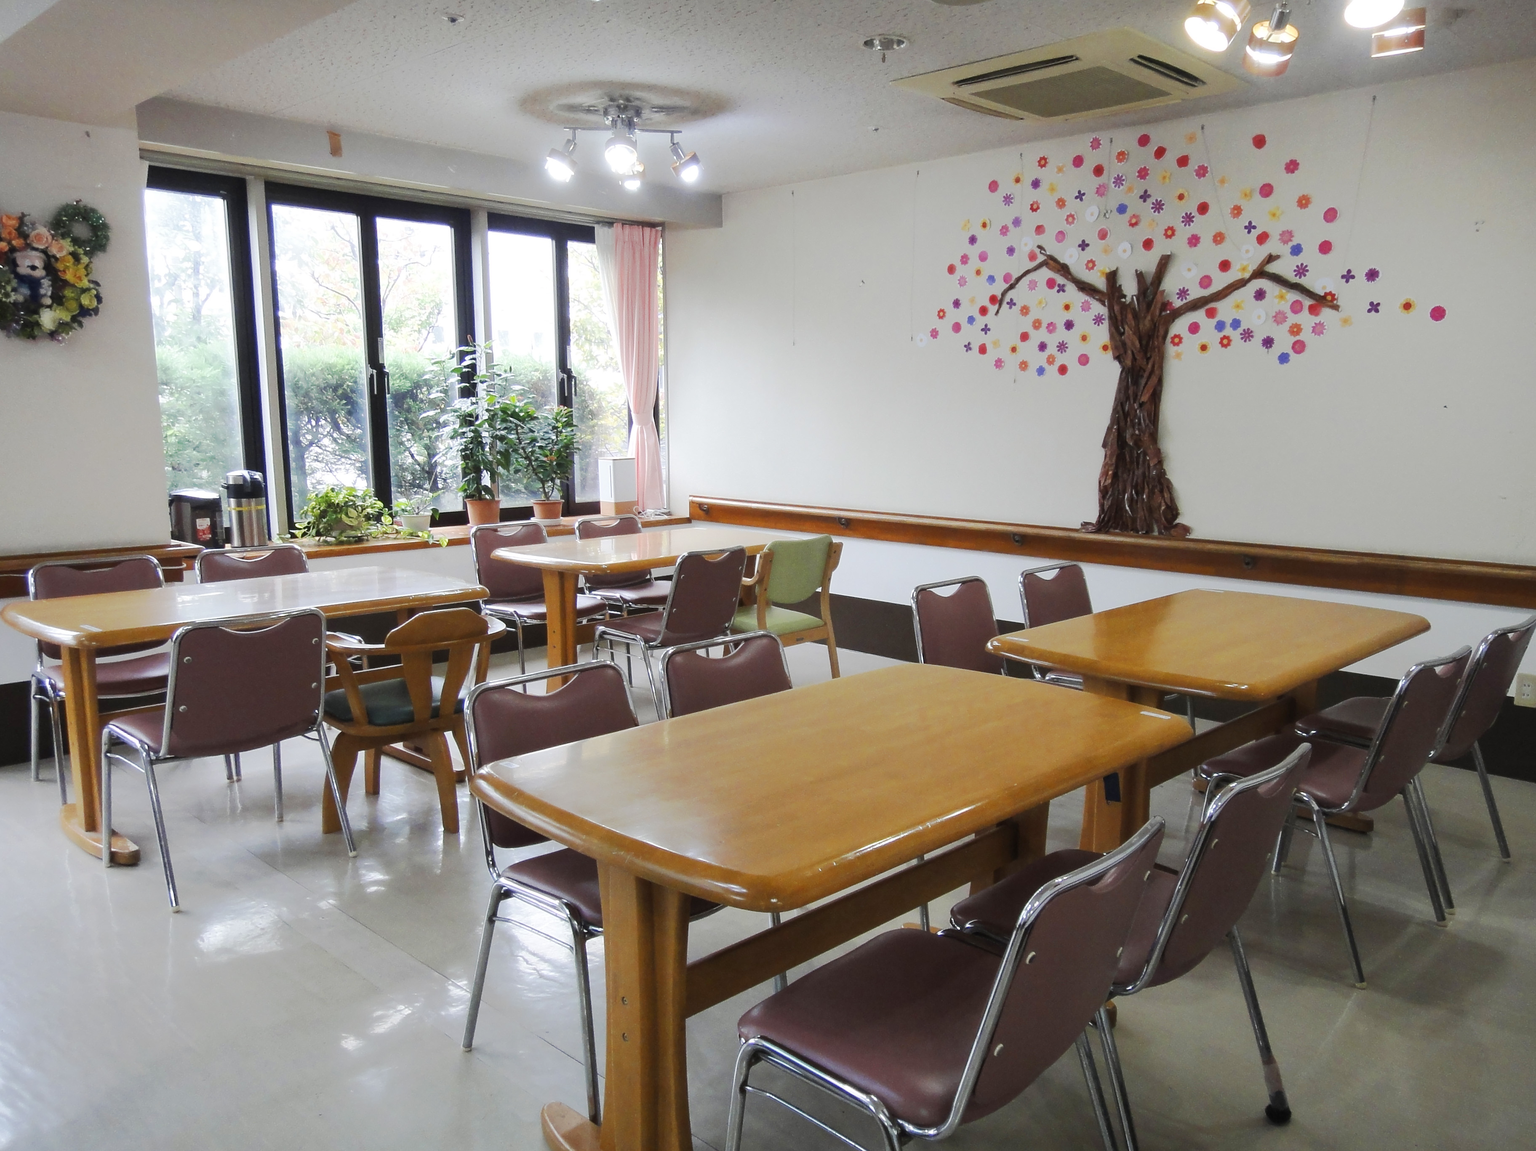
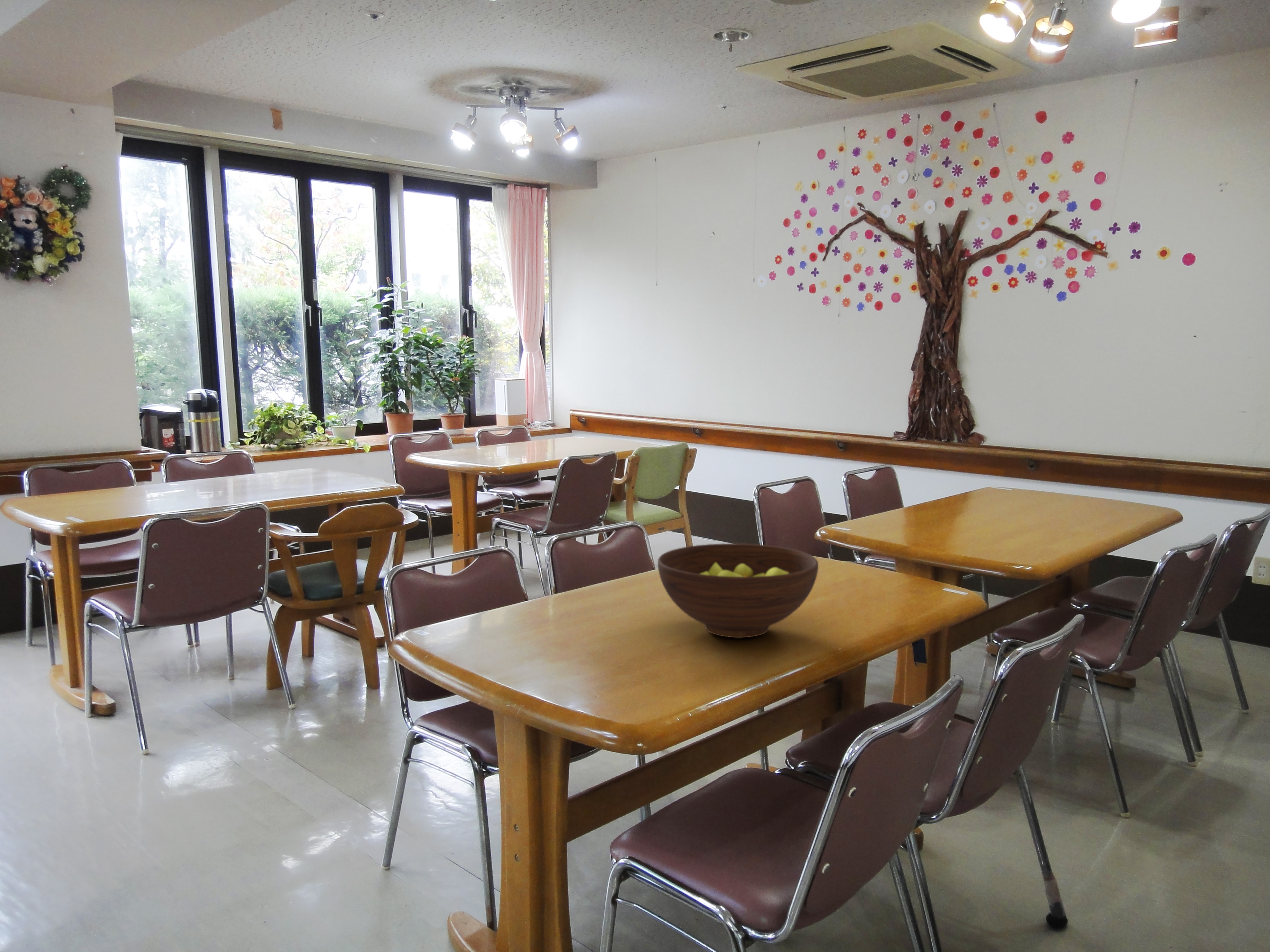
+ fruit bowl (737, 595)
